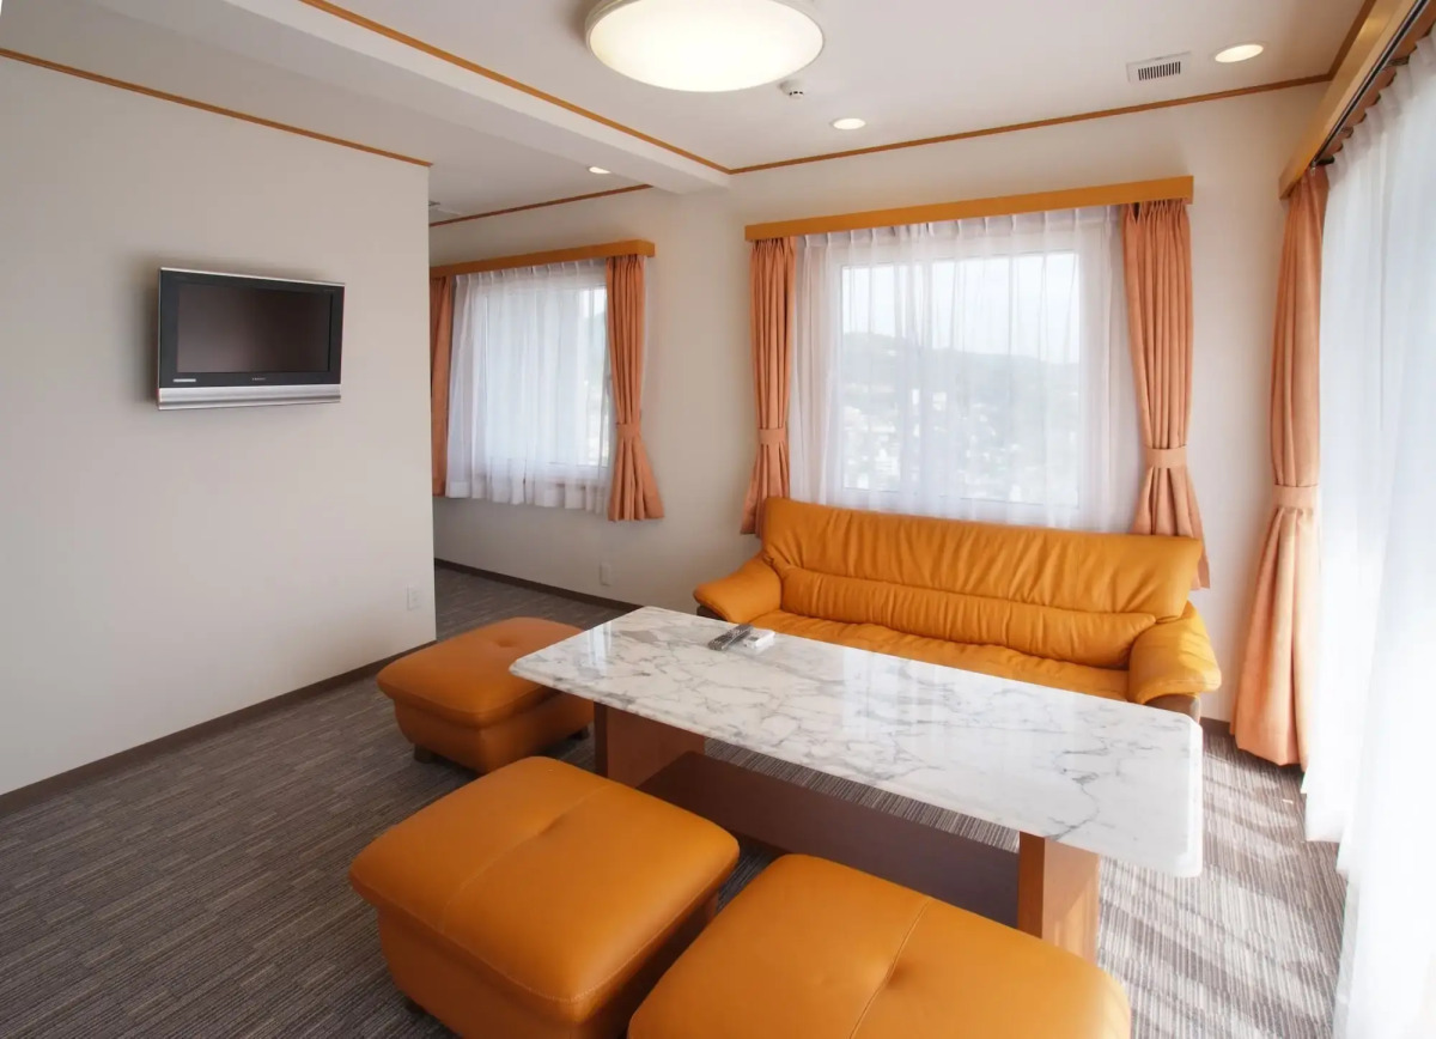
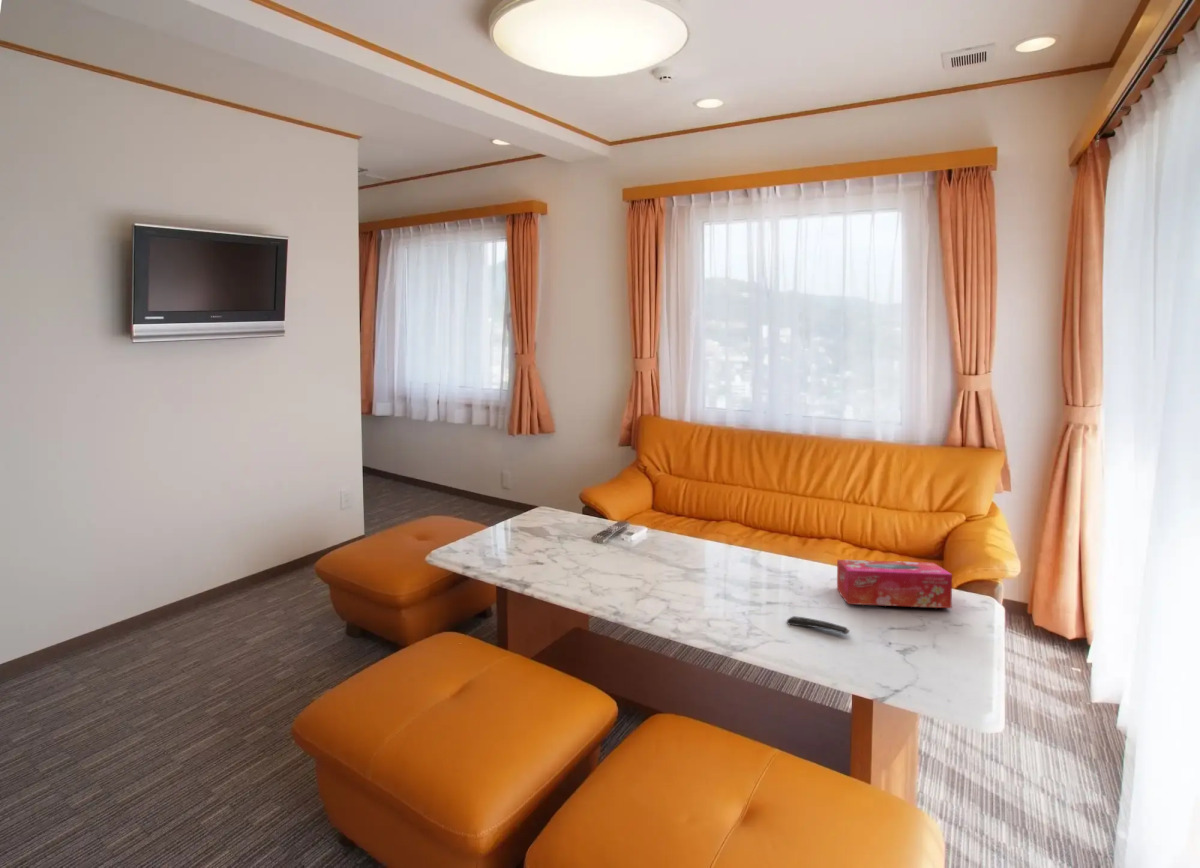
+ remote control (818, 624)
+ tissue box (891, 582)
